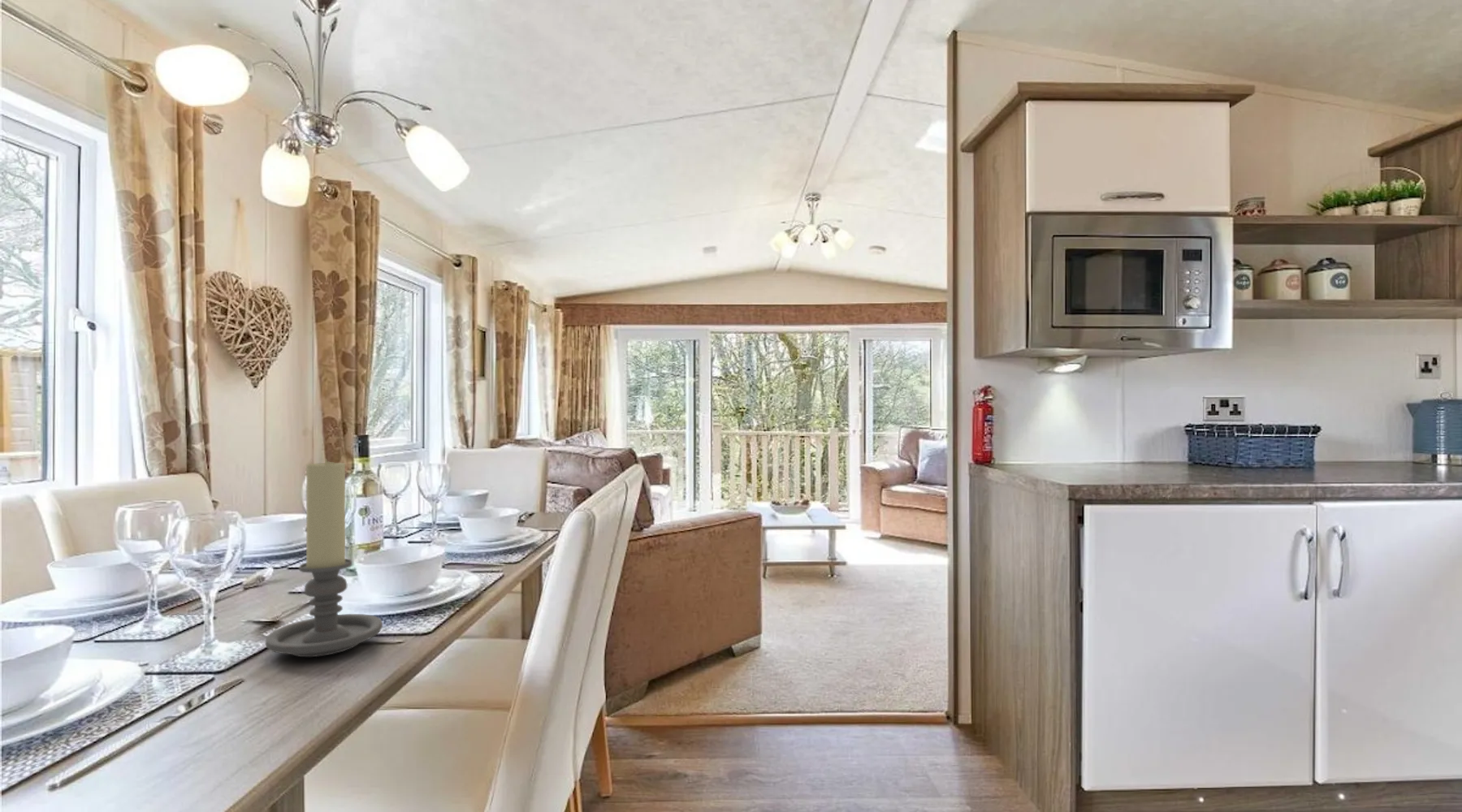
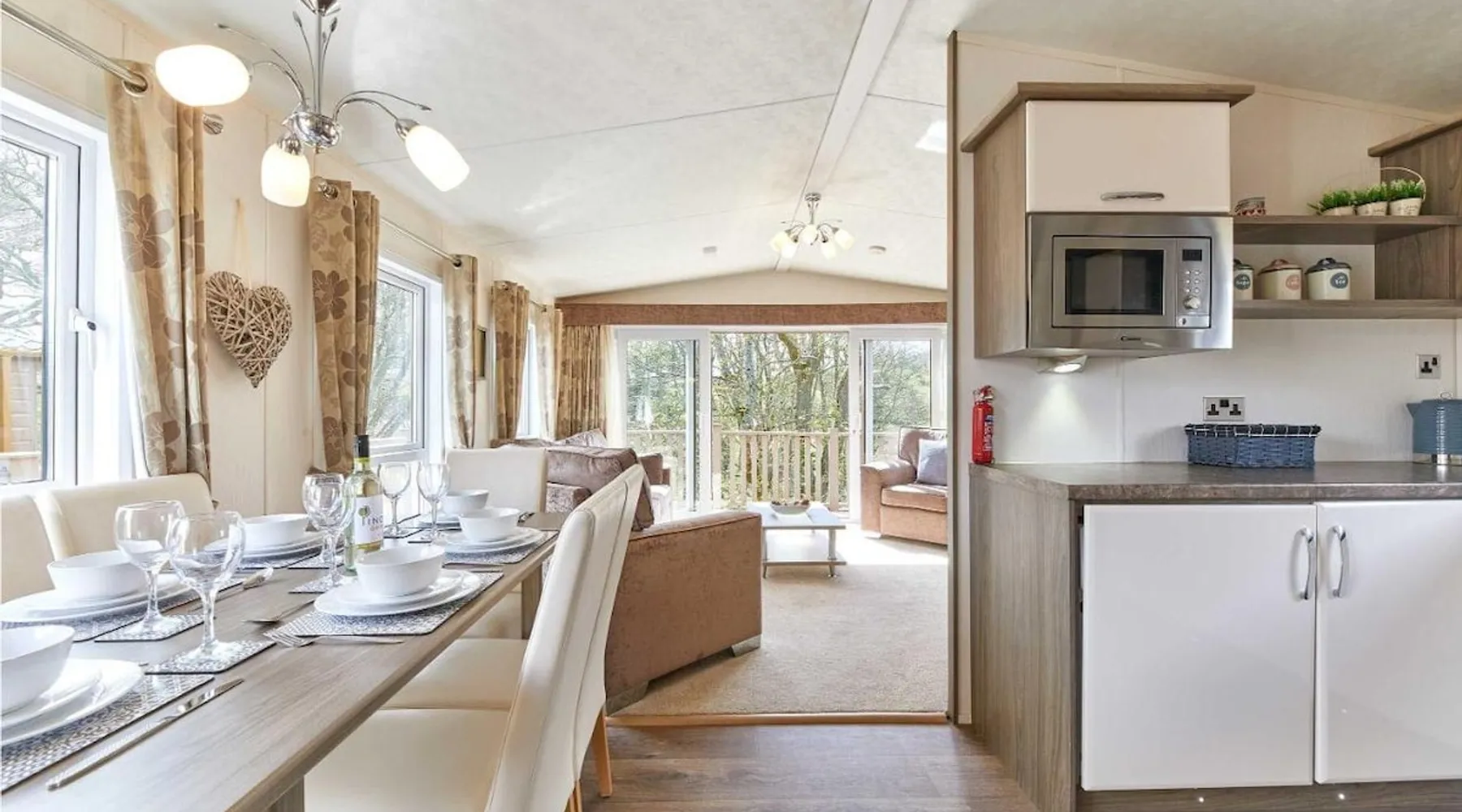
- candle holder (327, 551)
